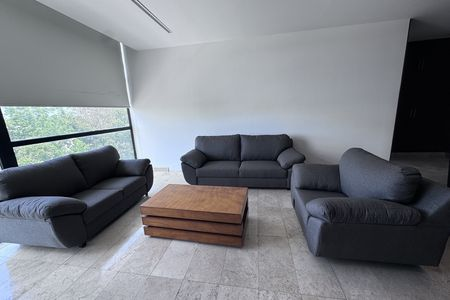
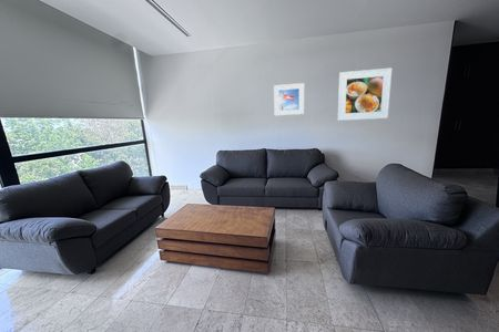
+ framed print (288, 100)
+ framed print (363, 95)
